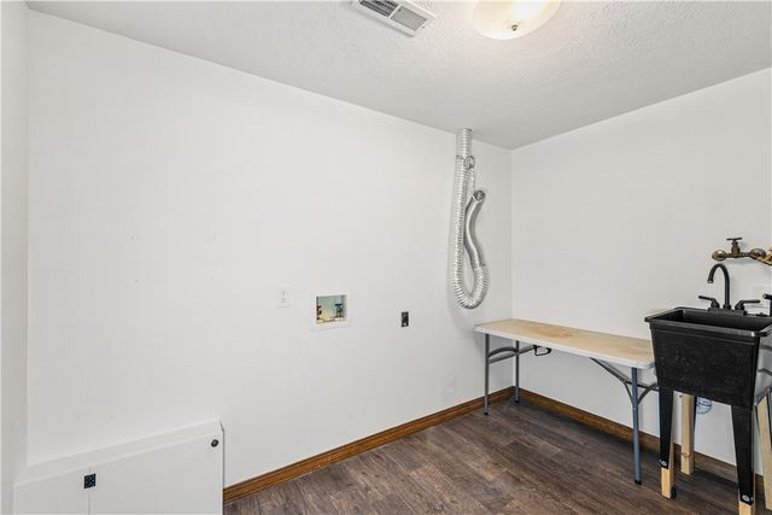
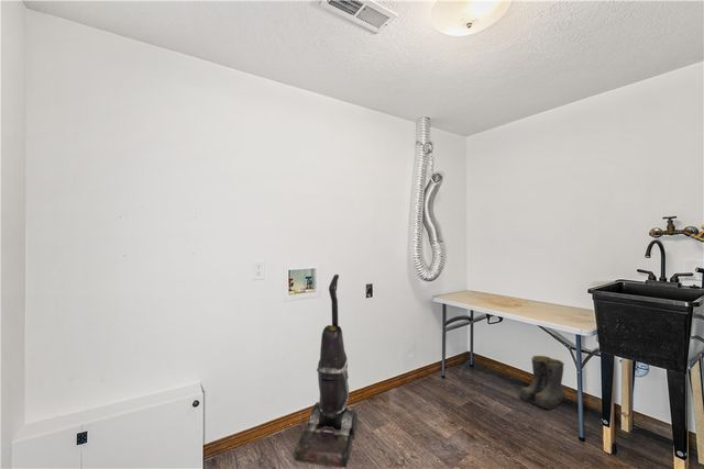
+ vacuum cleaner (328, 359)
+ boots (541, 379)
